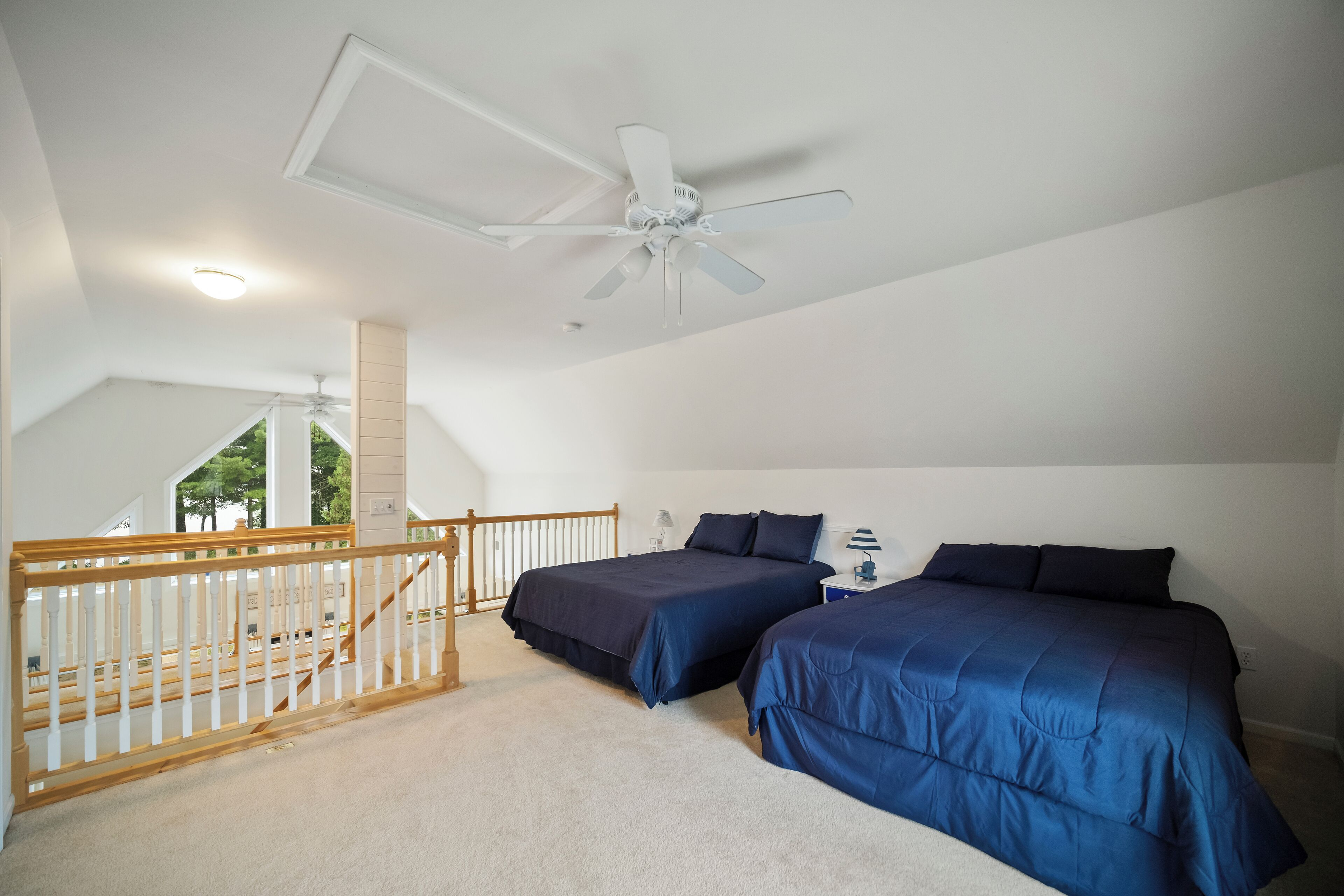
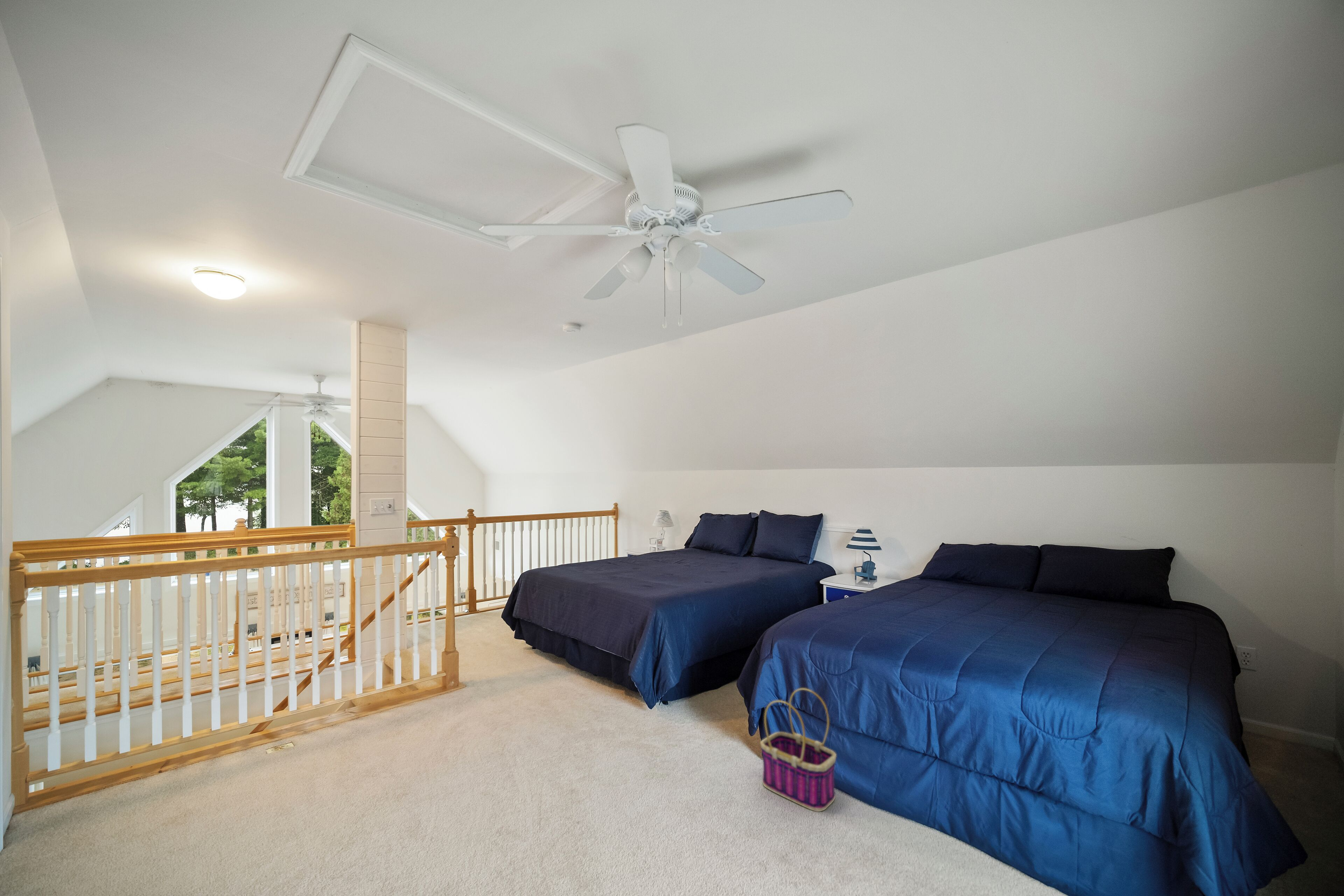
+ basket (798, 743)
